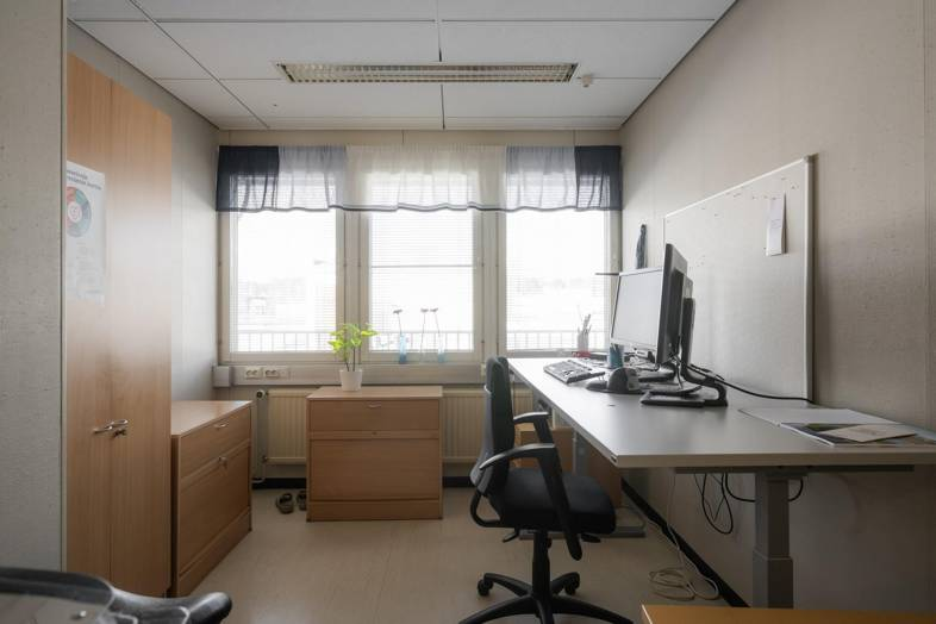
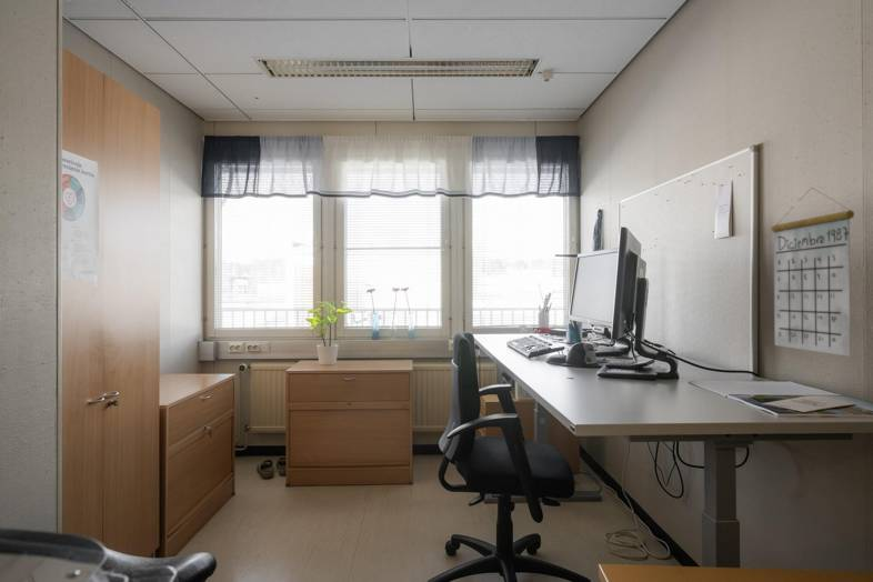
+ calendar (809, 268)
